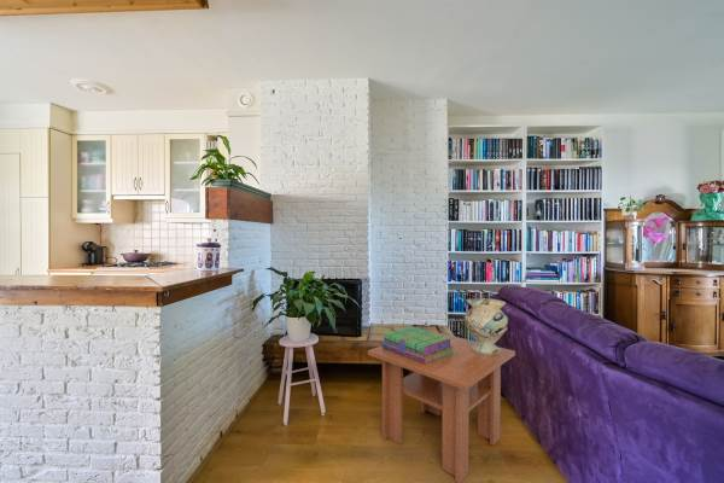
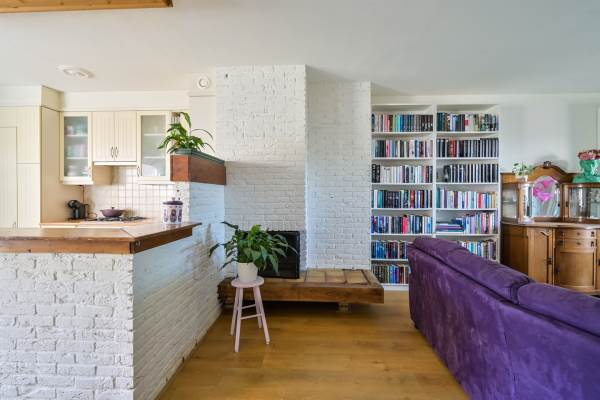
- stack of books (416, 342)
- decorative vase (485, 325)
- coffee table (440, 394)
